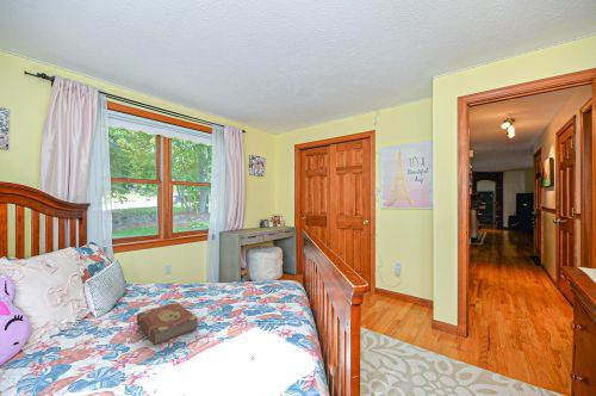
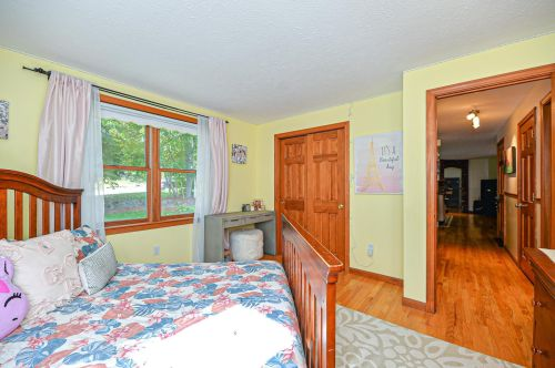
- book (166, 313)
